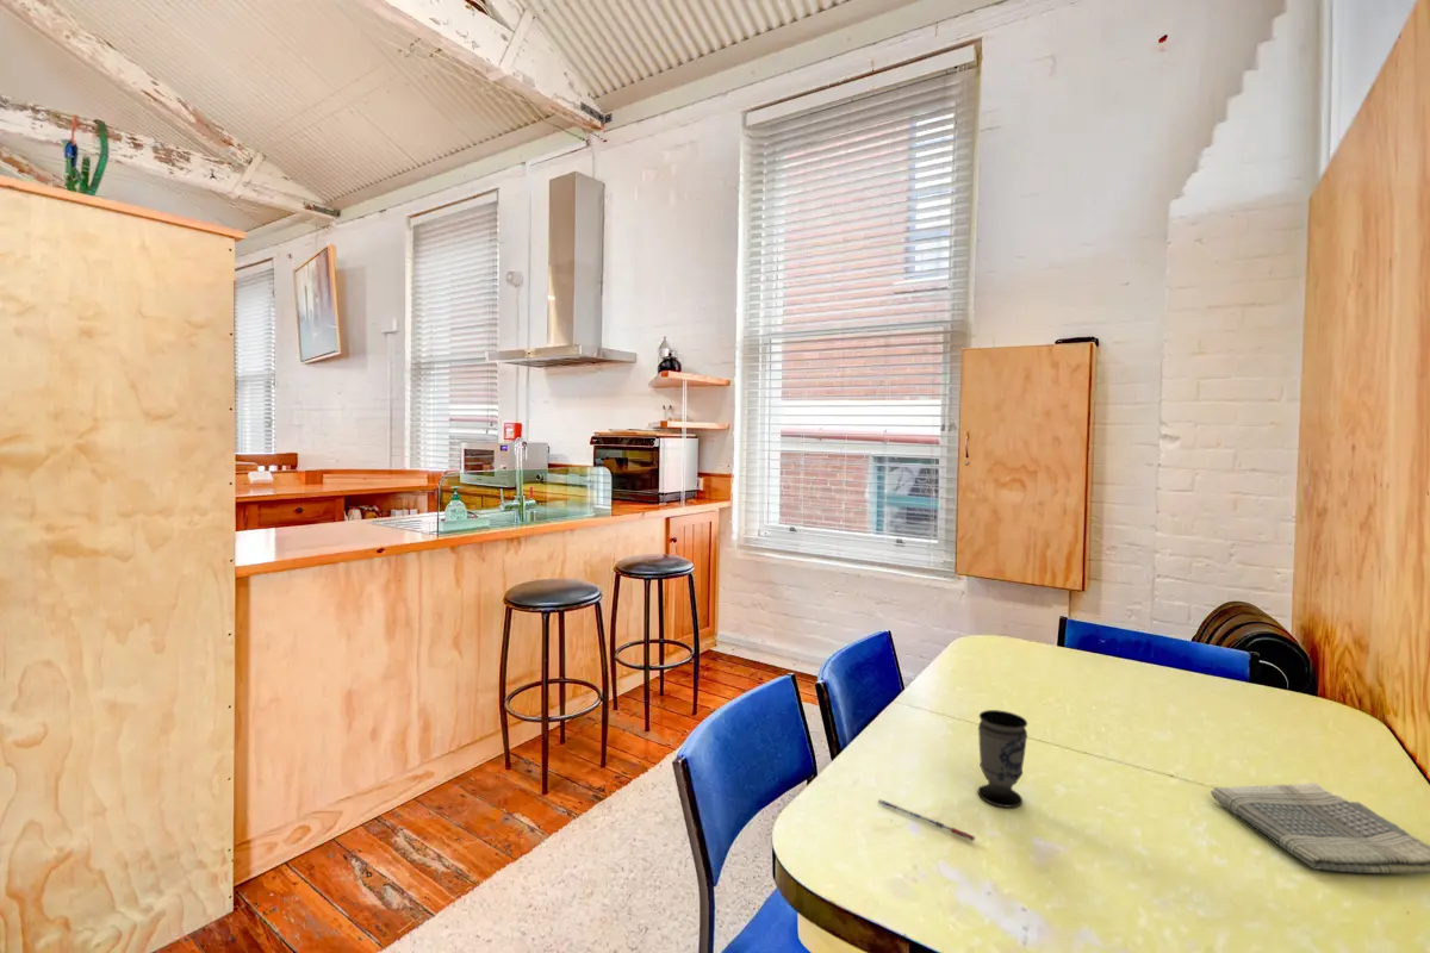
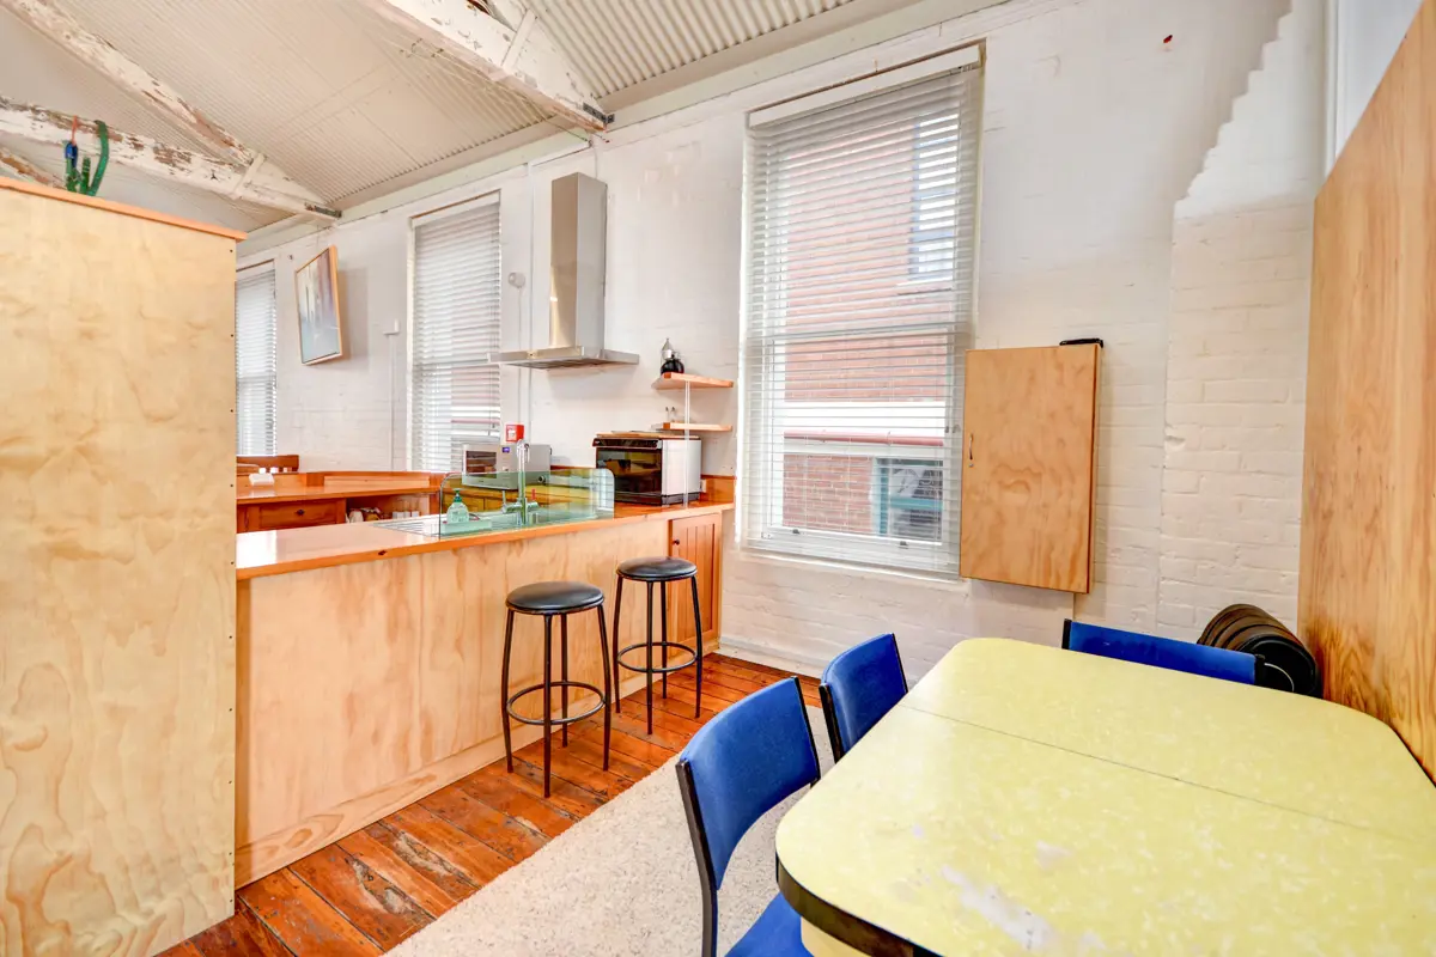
- cup (1001, 758)
- dish towel (1324, 823)
- pen (924, 818)
